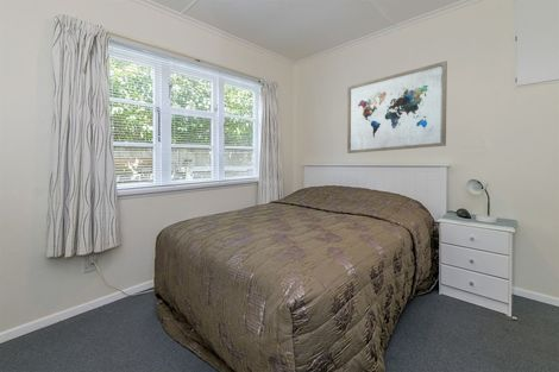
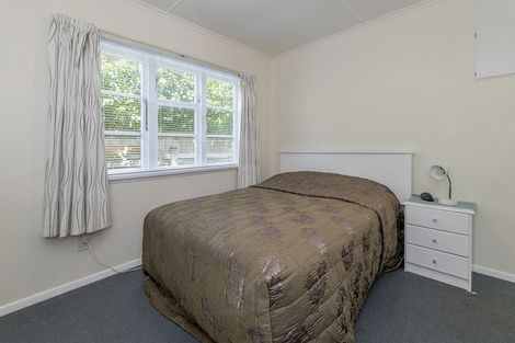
- wall art (390, 113)
